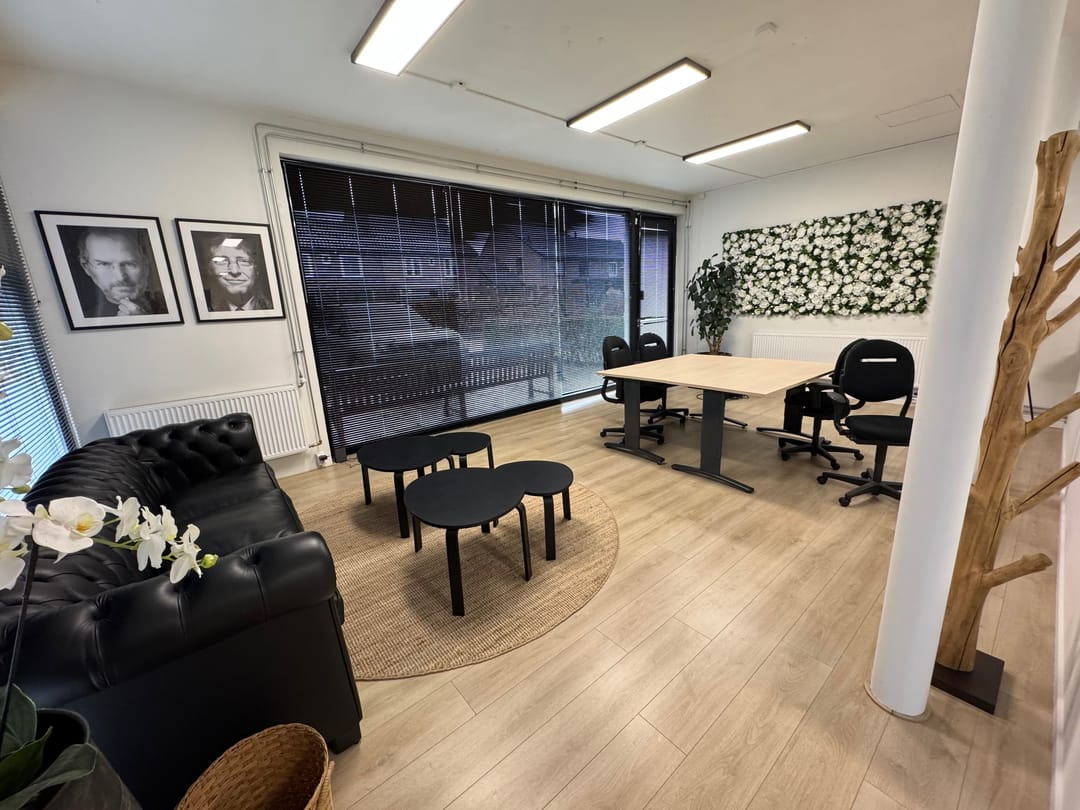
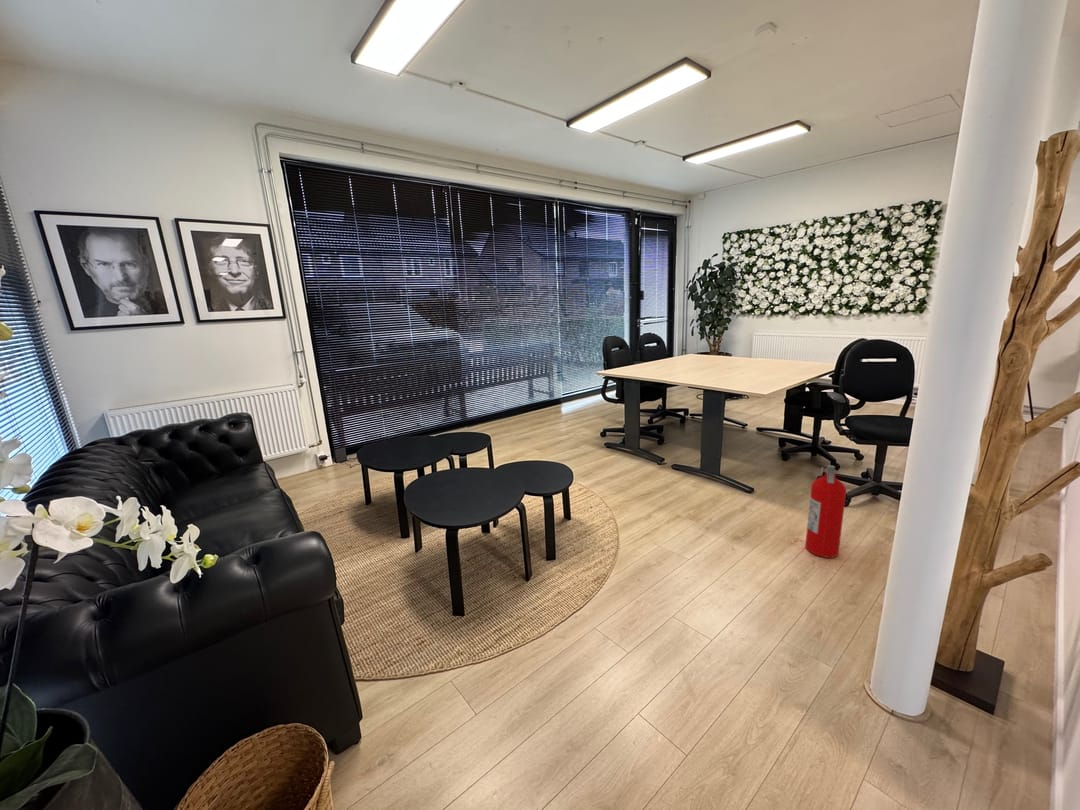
+ fire extinguisher (826, 507)
